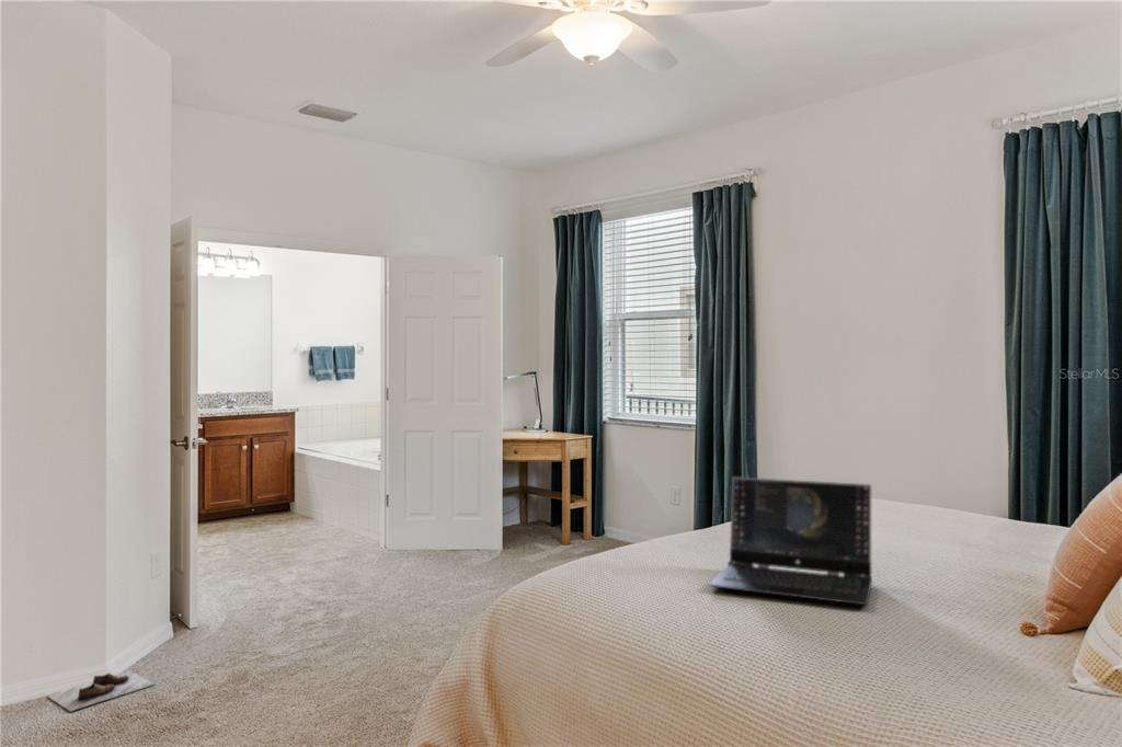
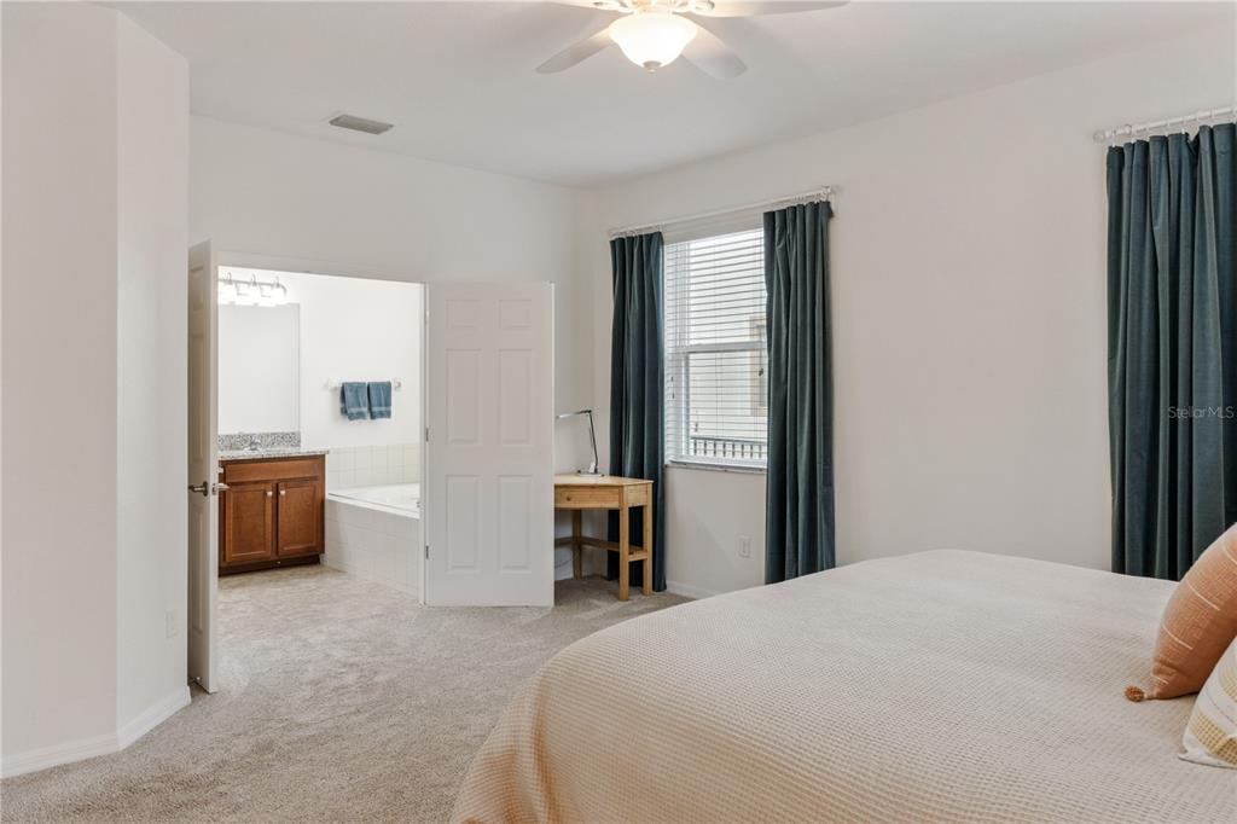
- laptop (792, 536)
- shoe (102, 683)
